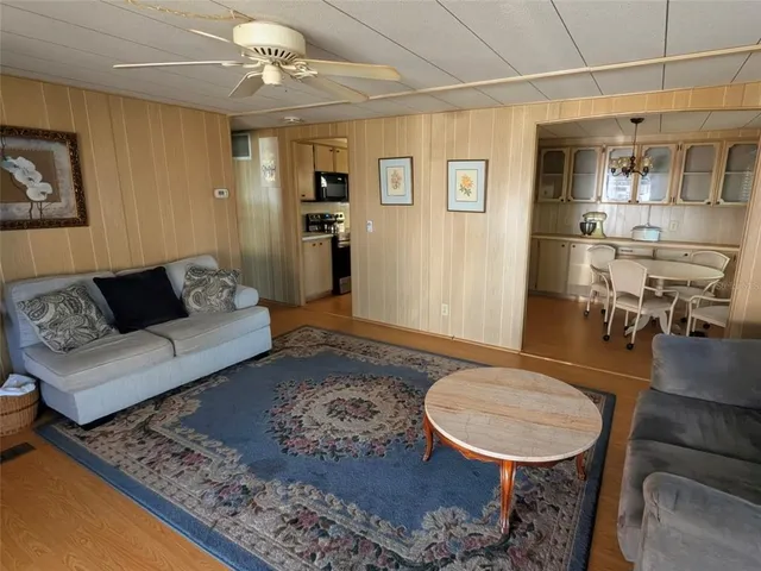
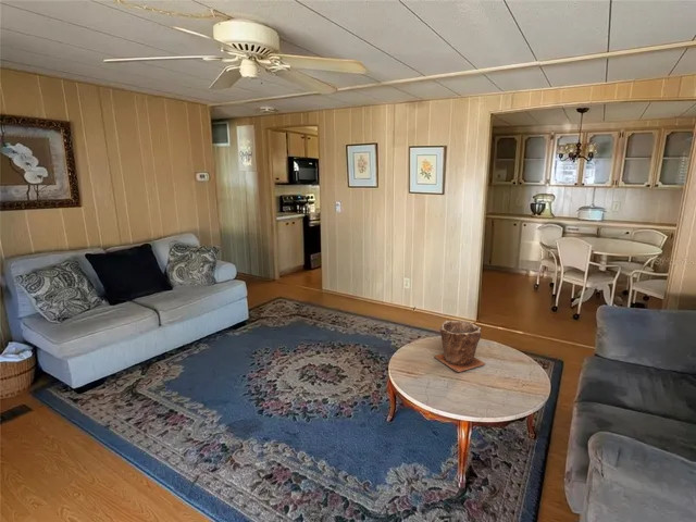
+ plant pot (460, 343)
